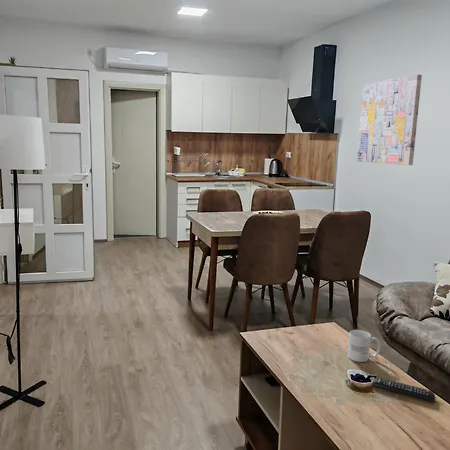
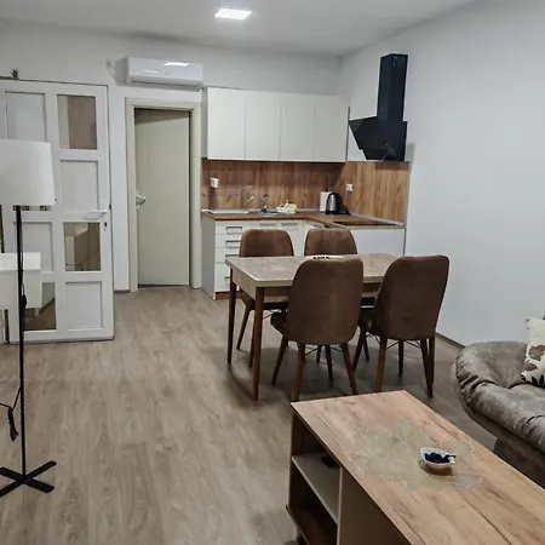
- remote control (402, 389)
- wall art (386, 122)
- mug (362, 345)
